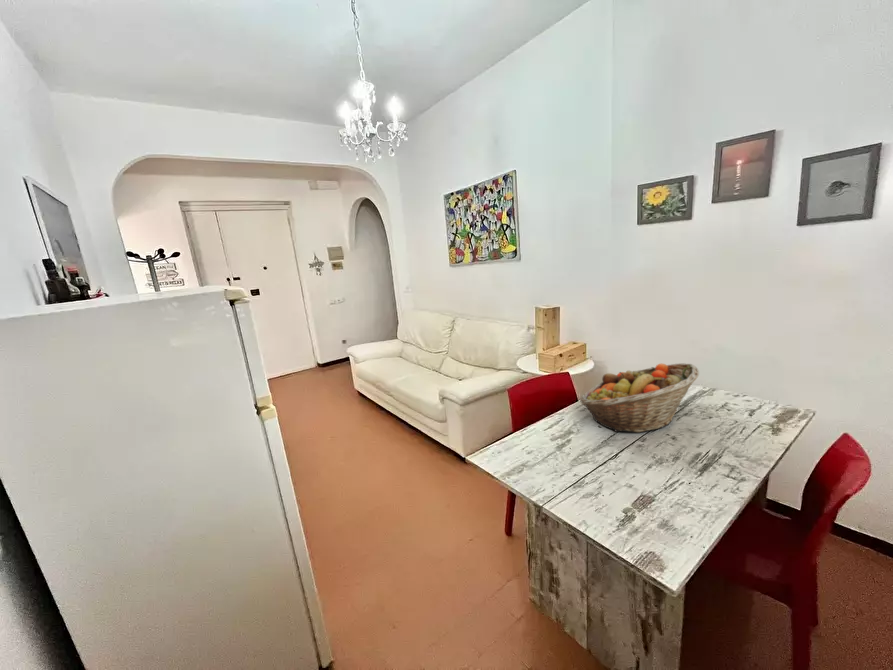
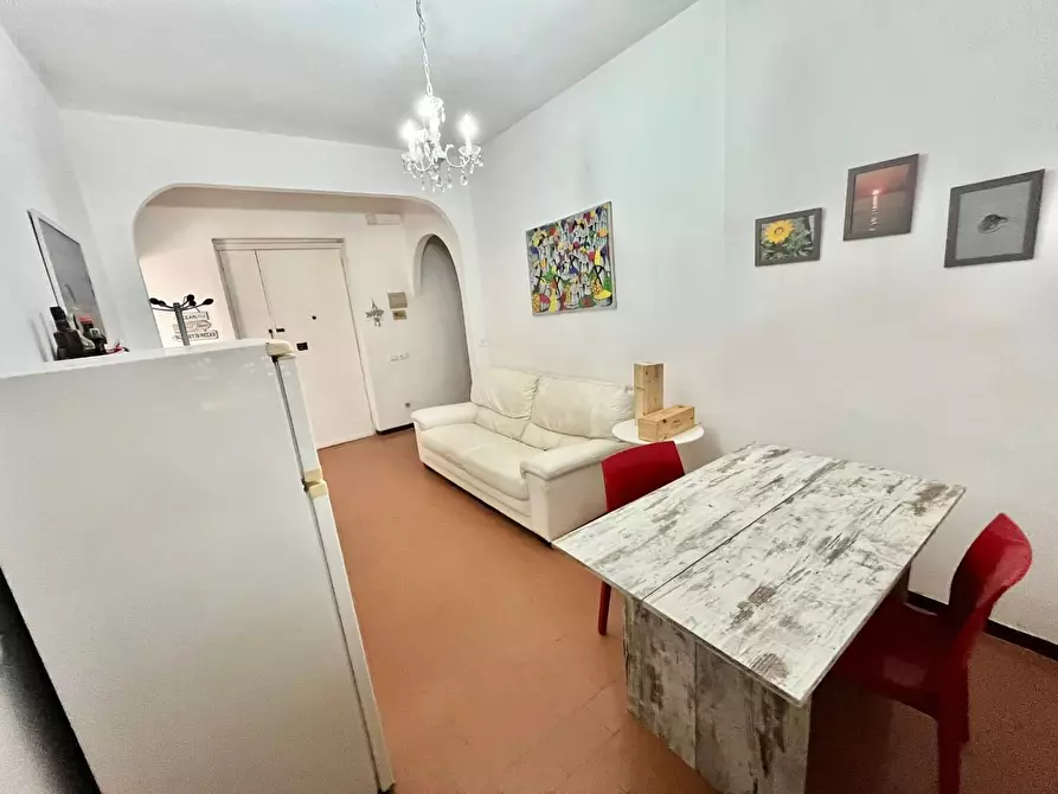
- fruit basket (637, 392)
